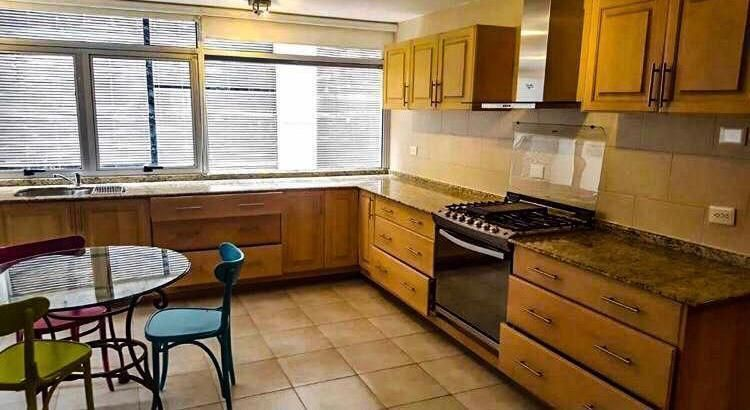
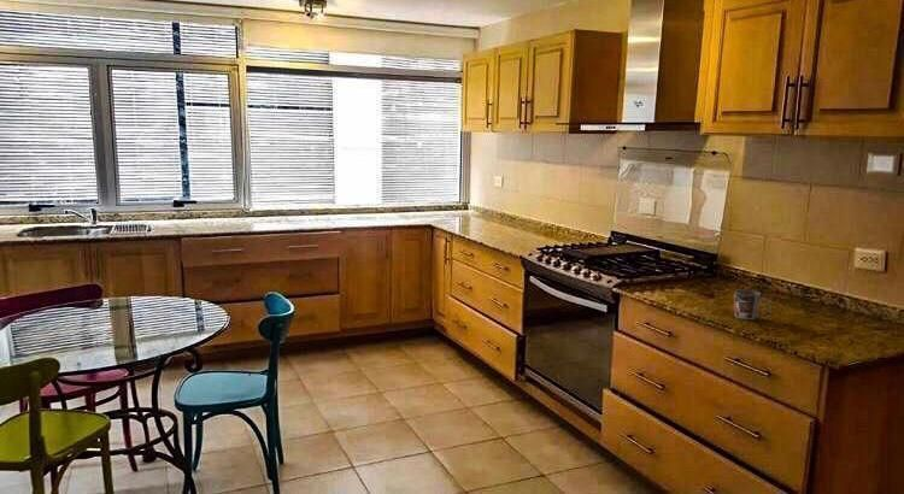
+ mug (751, 305)
